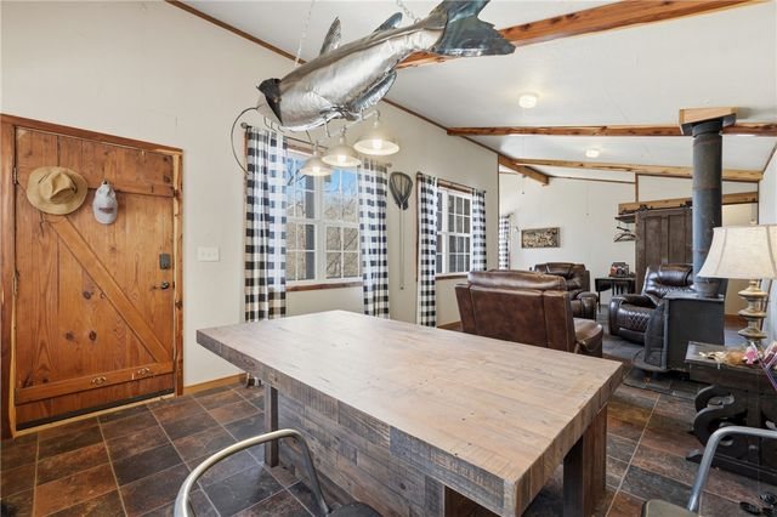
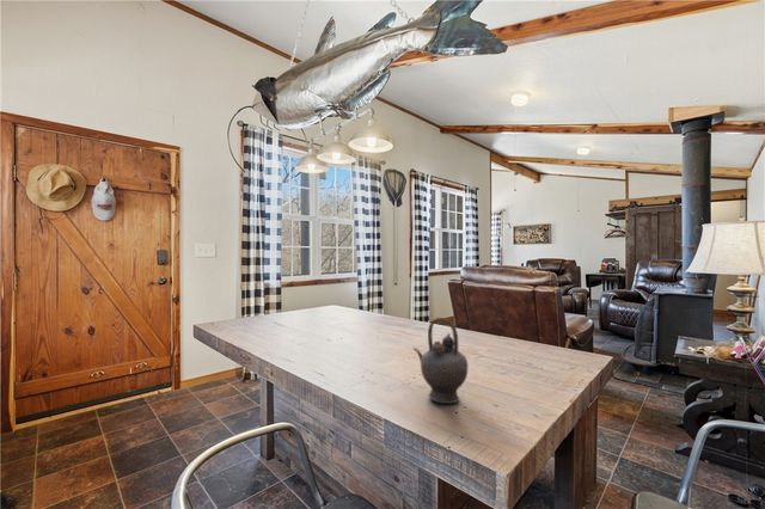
+ teapot (439, 356)
